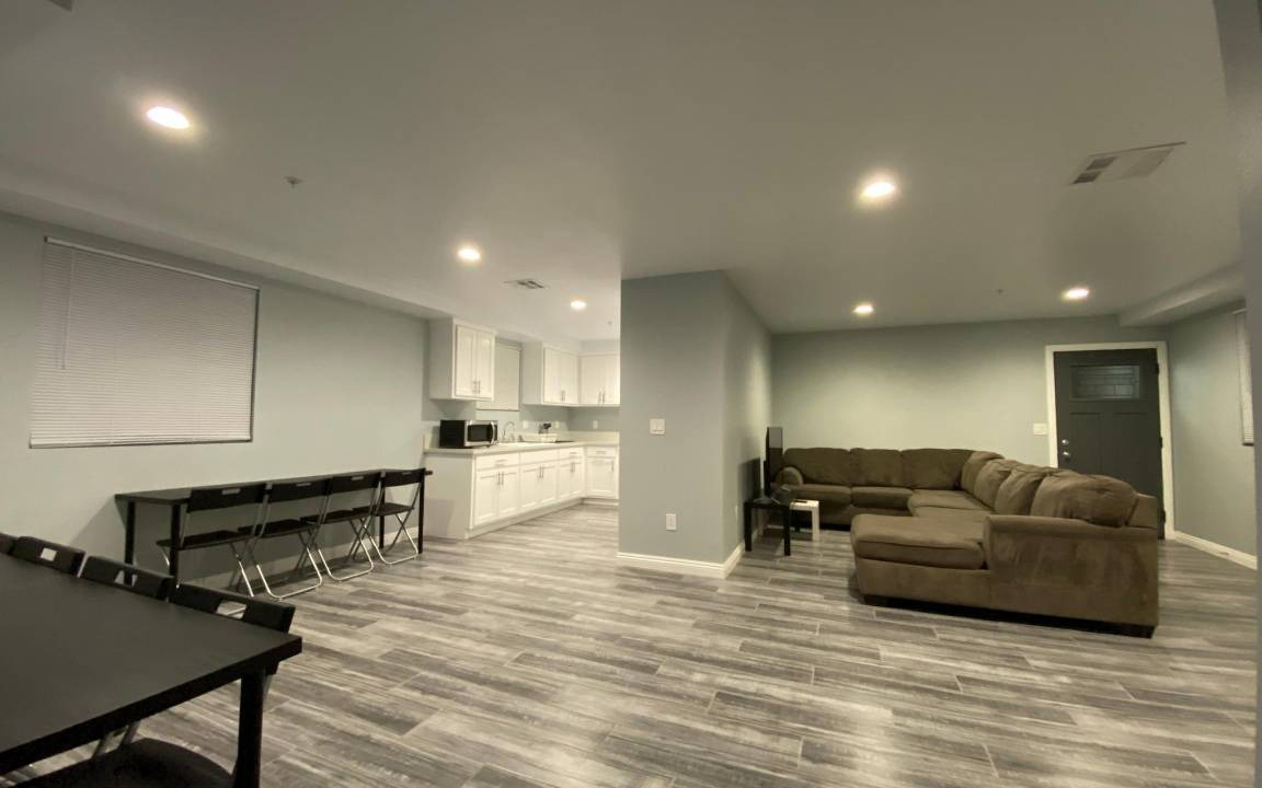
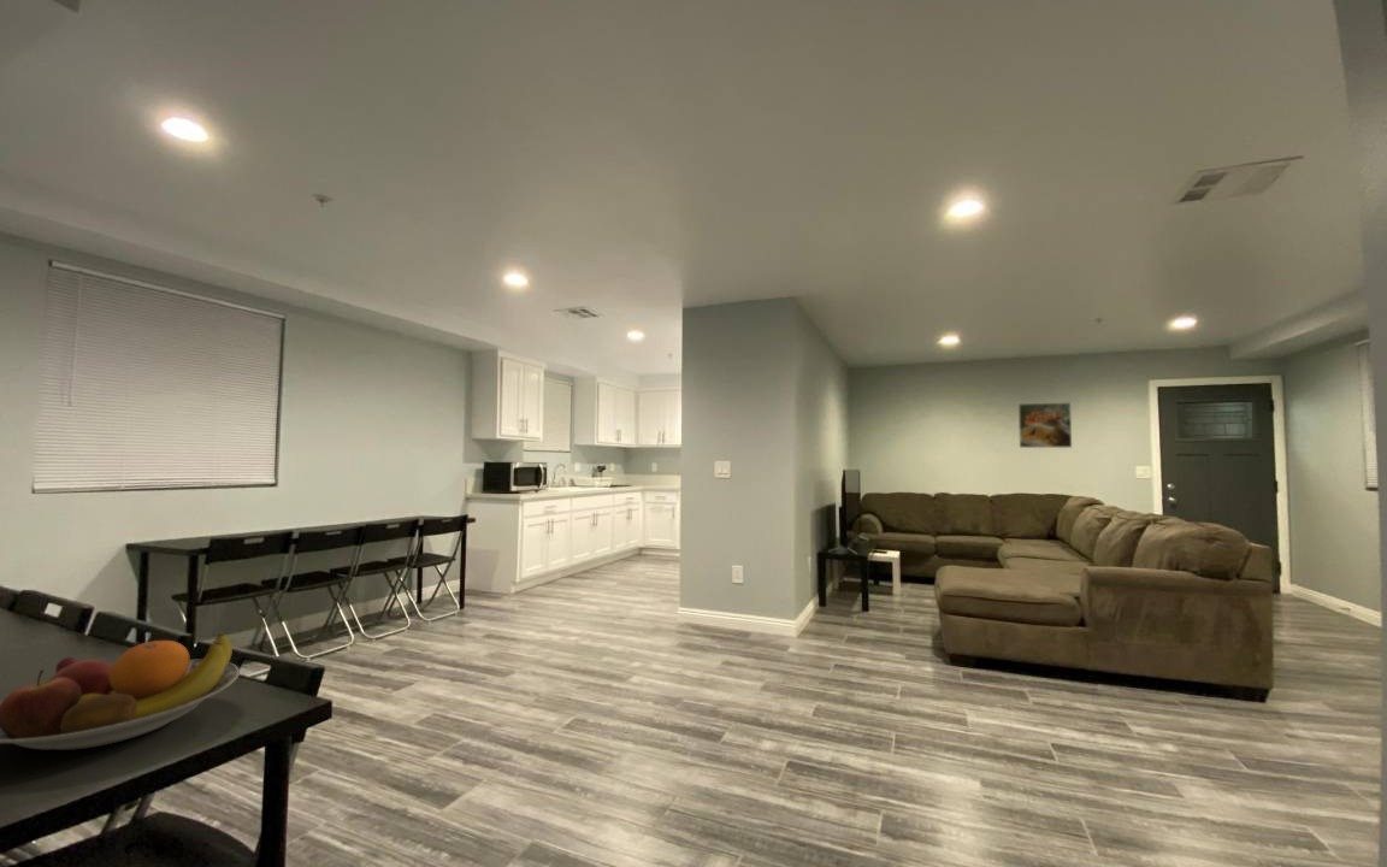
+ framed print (1044, 425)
+ fruit bowl (118, 685)
